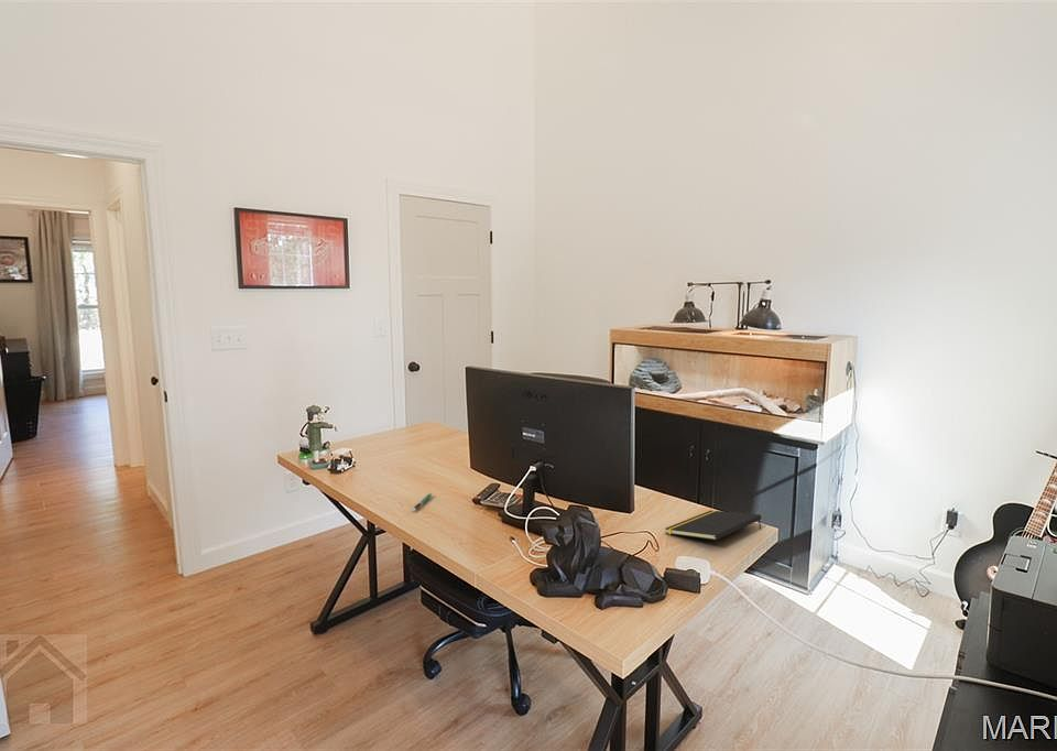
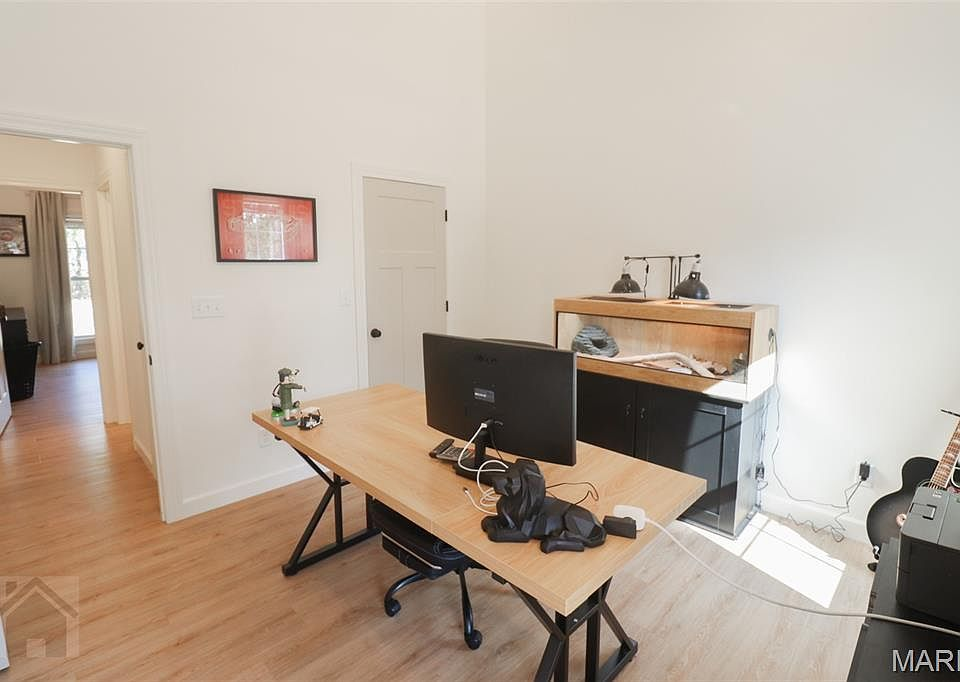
- pen (422, 501)
- notepad (712, 523)
